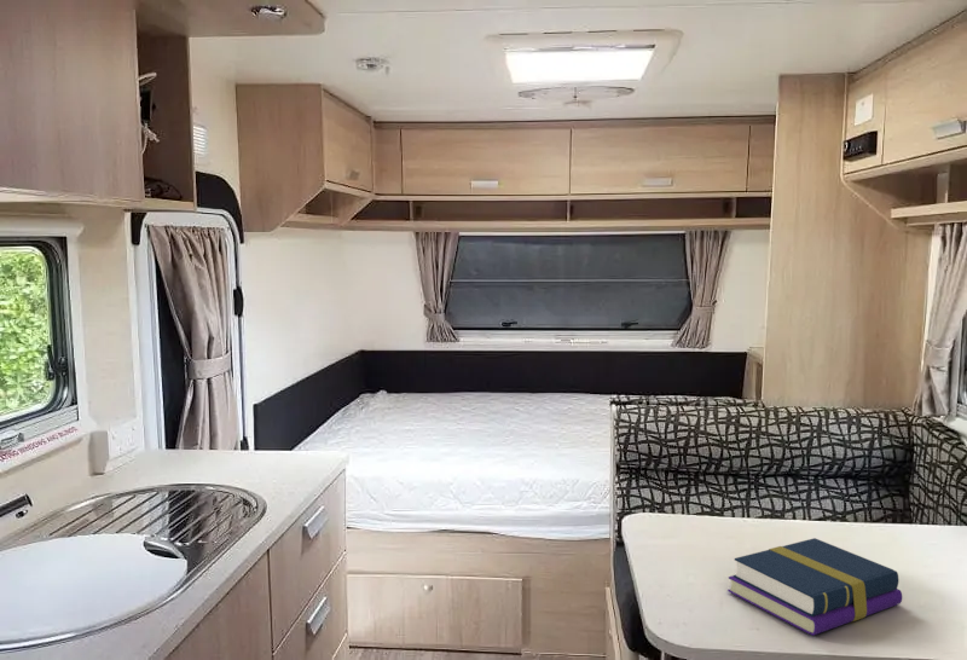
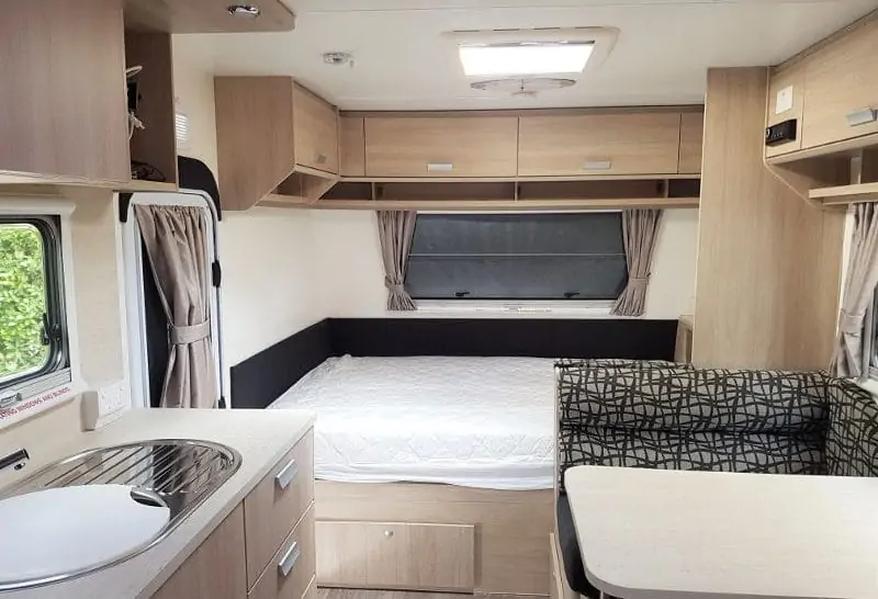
- book (813, 581)
